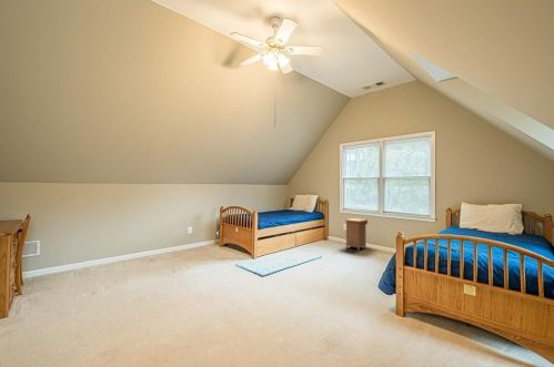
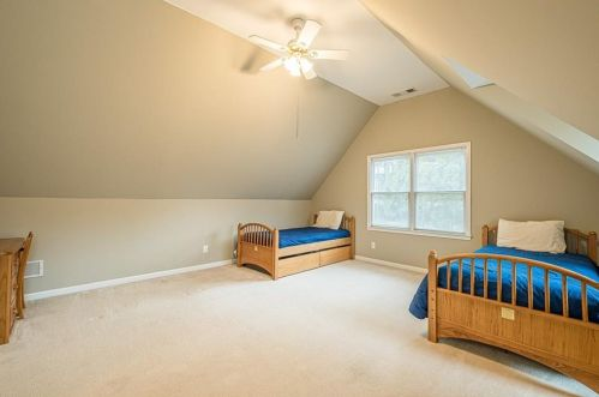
- nightstand (357, 233)
- rug (280, 259)
